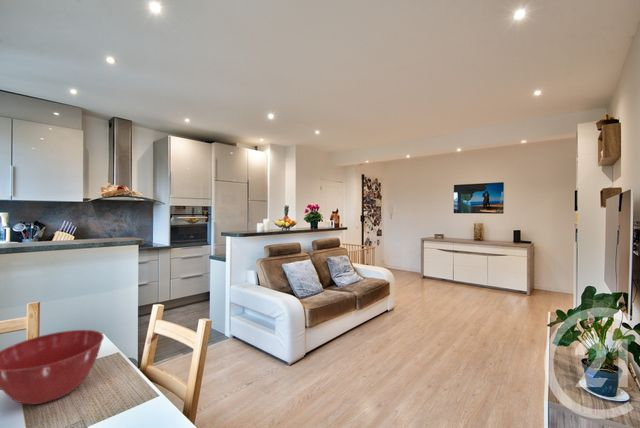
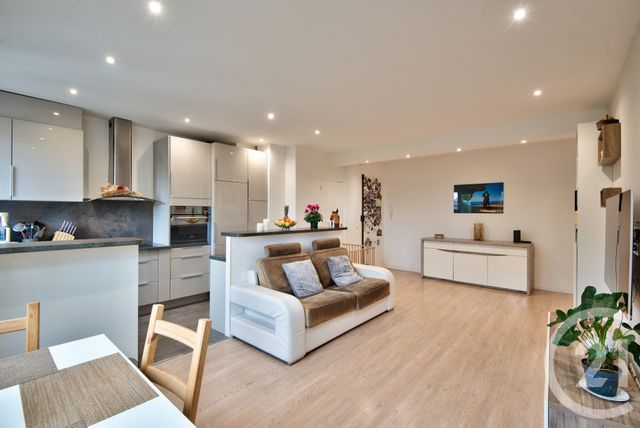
- mixing bowl (51, 369)
